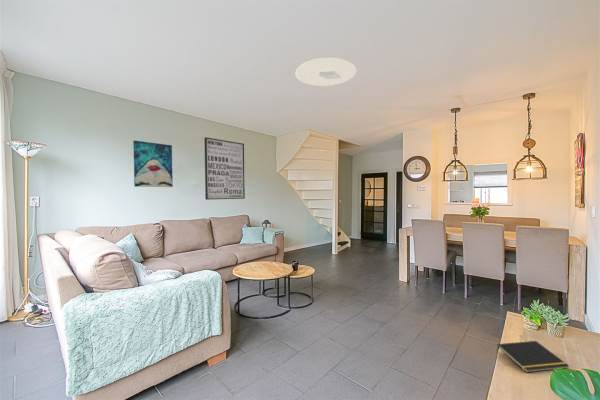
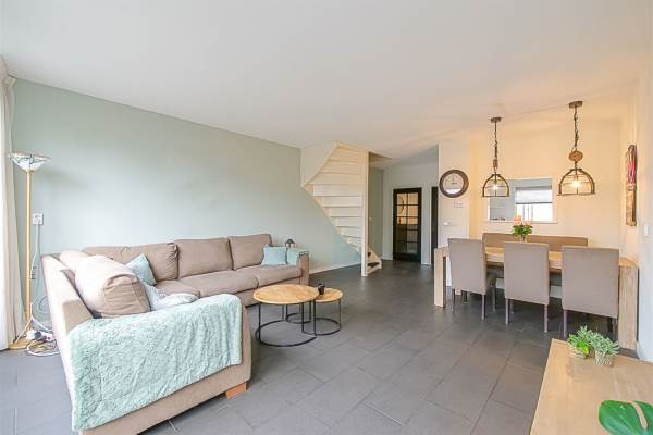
- wall art (225, 170)
- ceiling light (325, 70)
- wall art (153, 165)
- notepad (531, 355)
